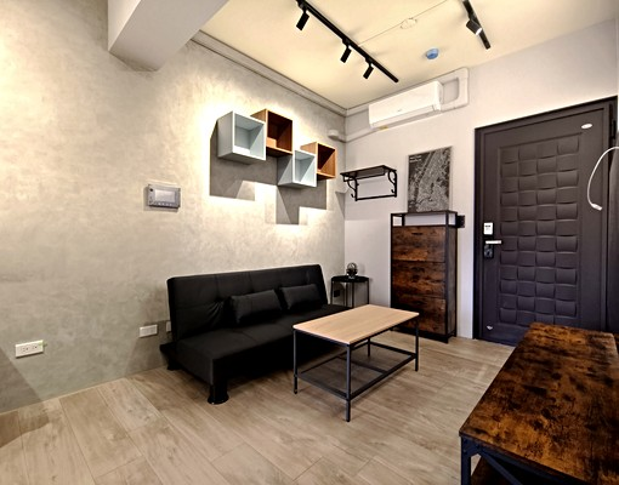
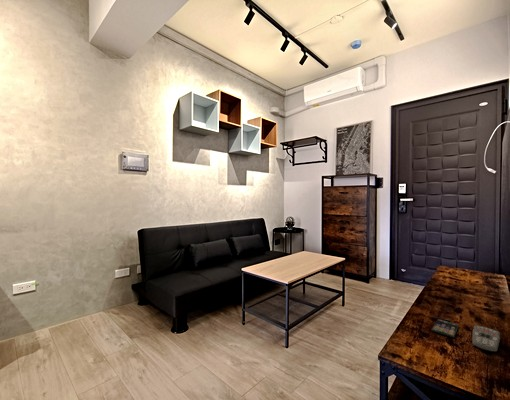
+ smartphone (445, 327)
+ remote control (485, 338)
